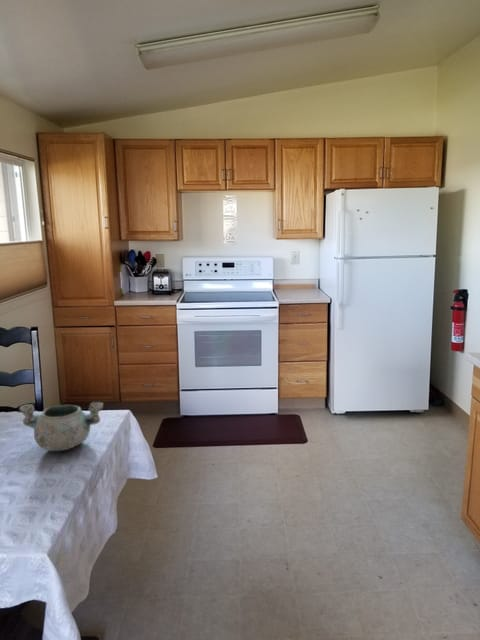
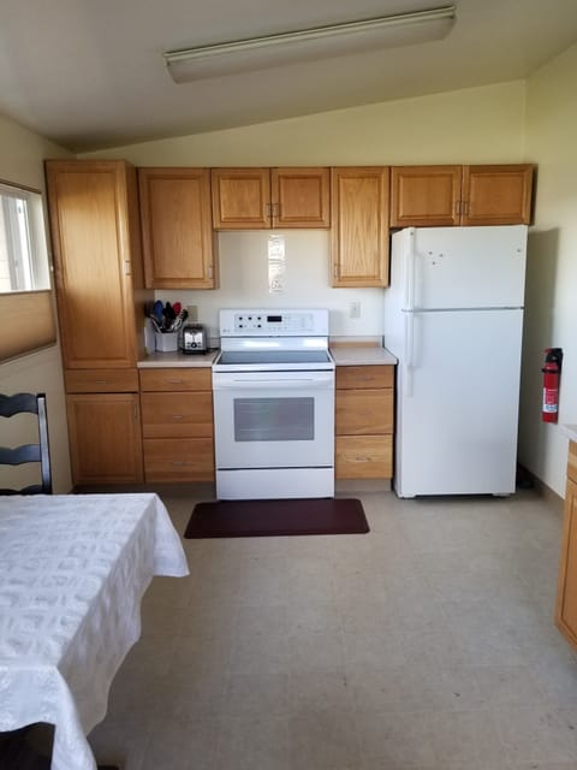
- decorative bowl (63, 423)
